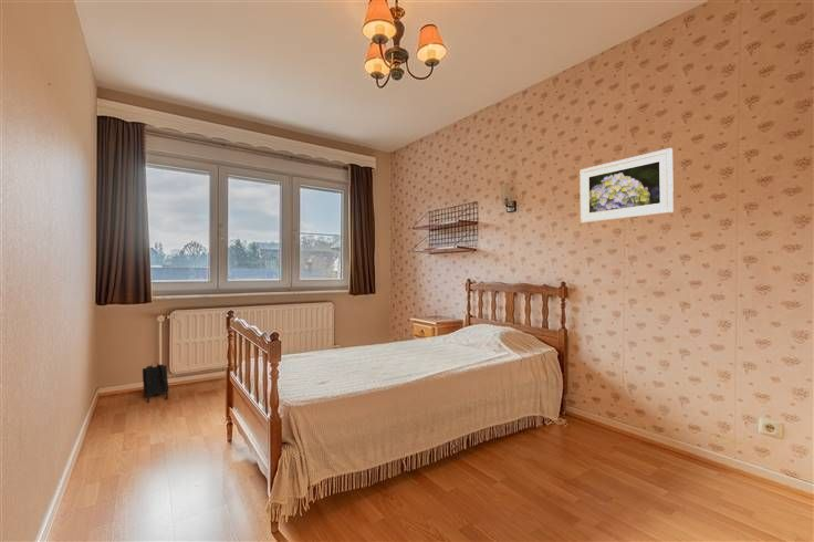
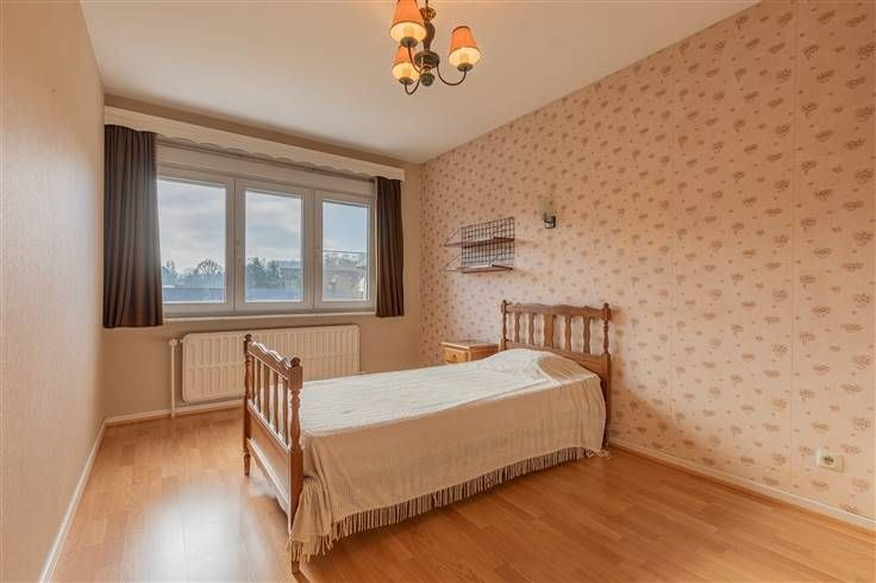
- backpack (156, 381)
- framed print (622, 189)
